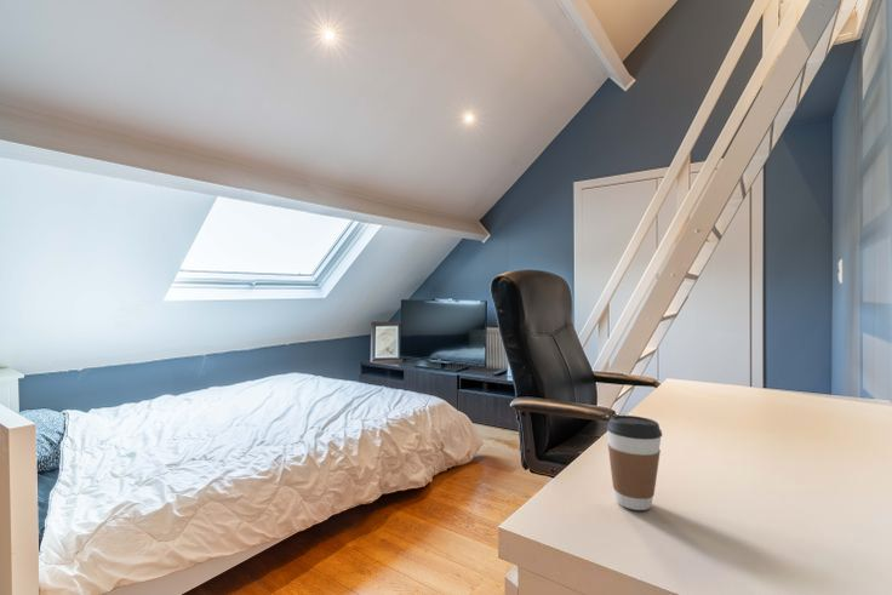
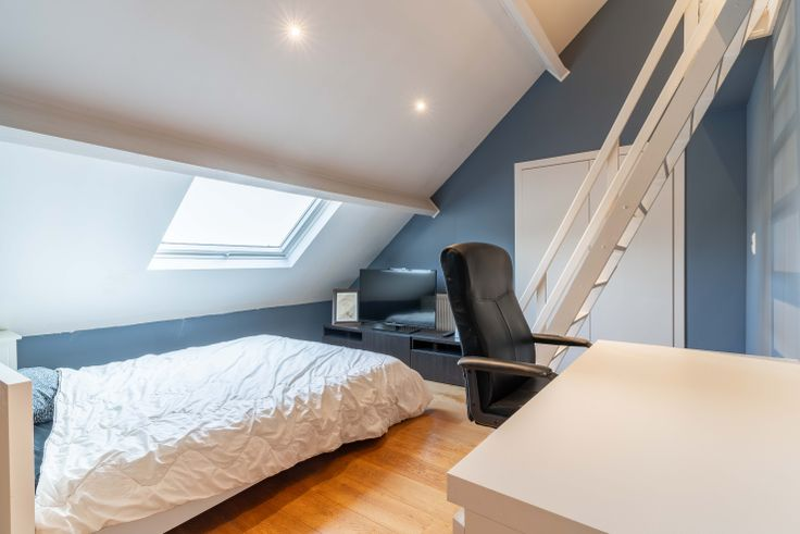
- coffee cup (633, 460)
